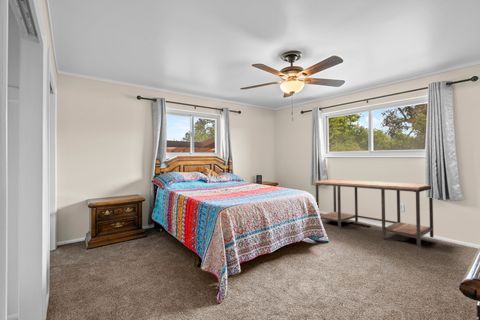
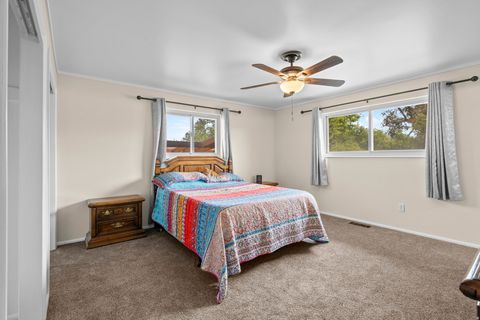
- desk (357, 206)
